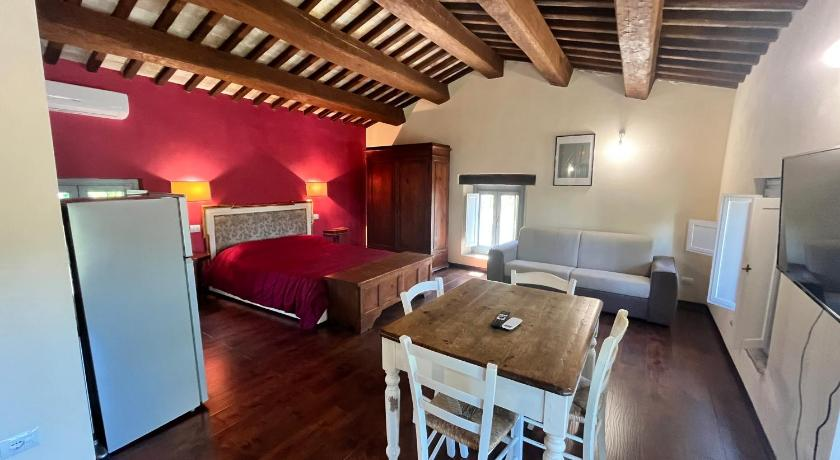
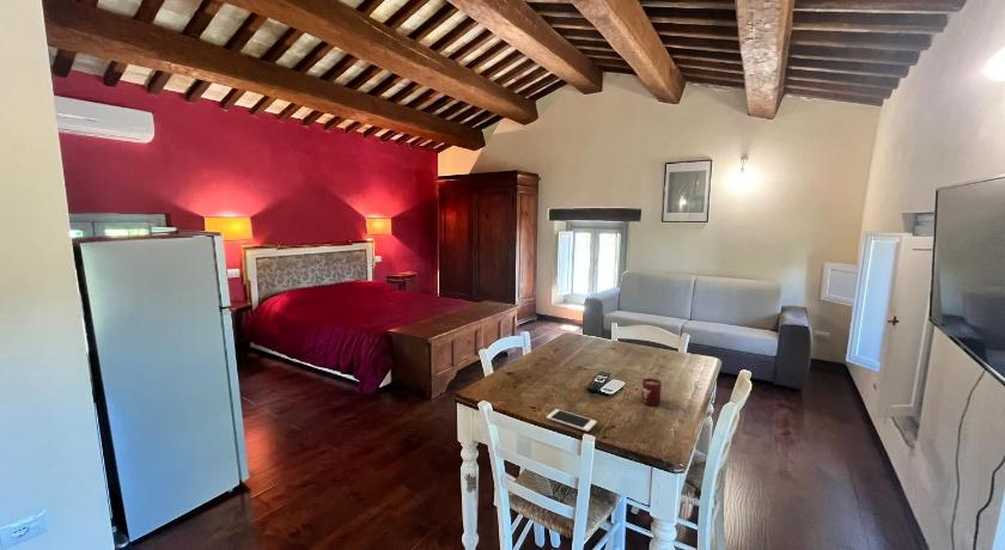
+ cup (652, 390)
+ cell phone (571, 420)
